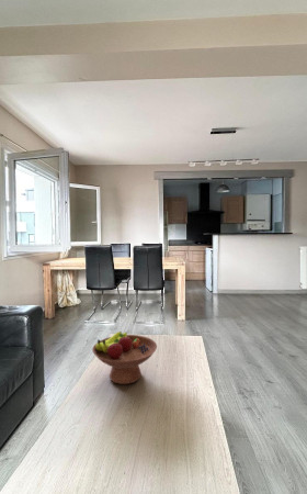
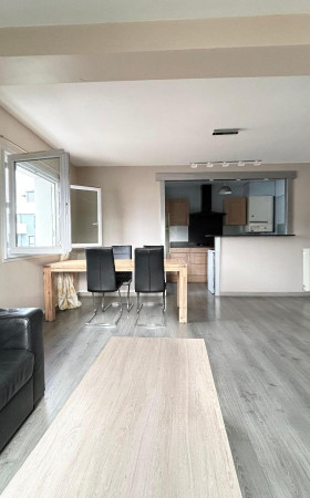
- fruit bowl (125, 356)
